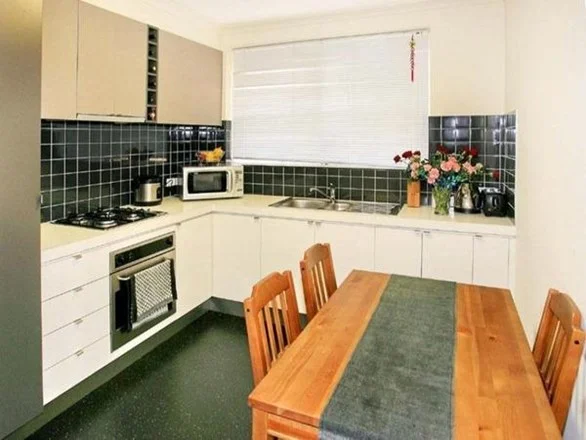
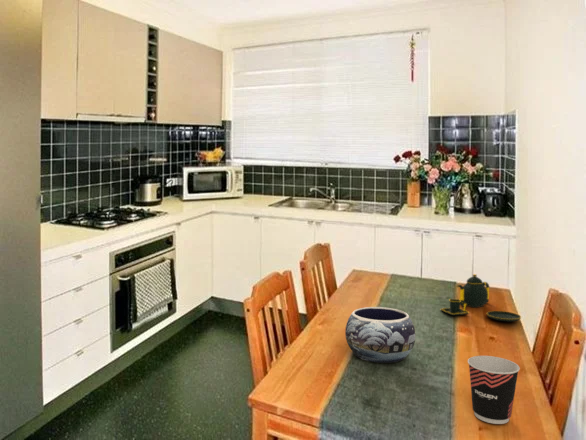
+ cup (492, 389)
+ teapot (479, 296)
+ decorative bowl (379, 333)
